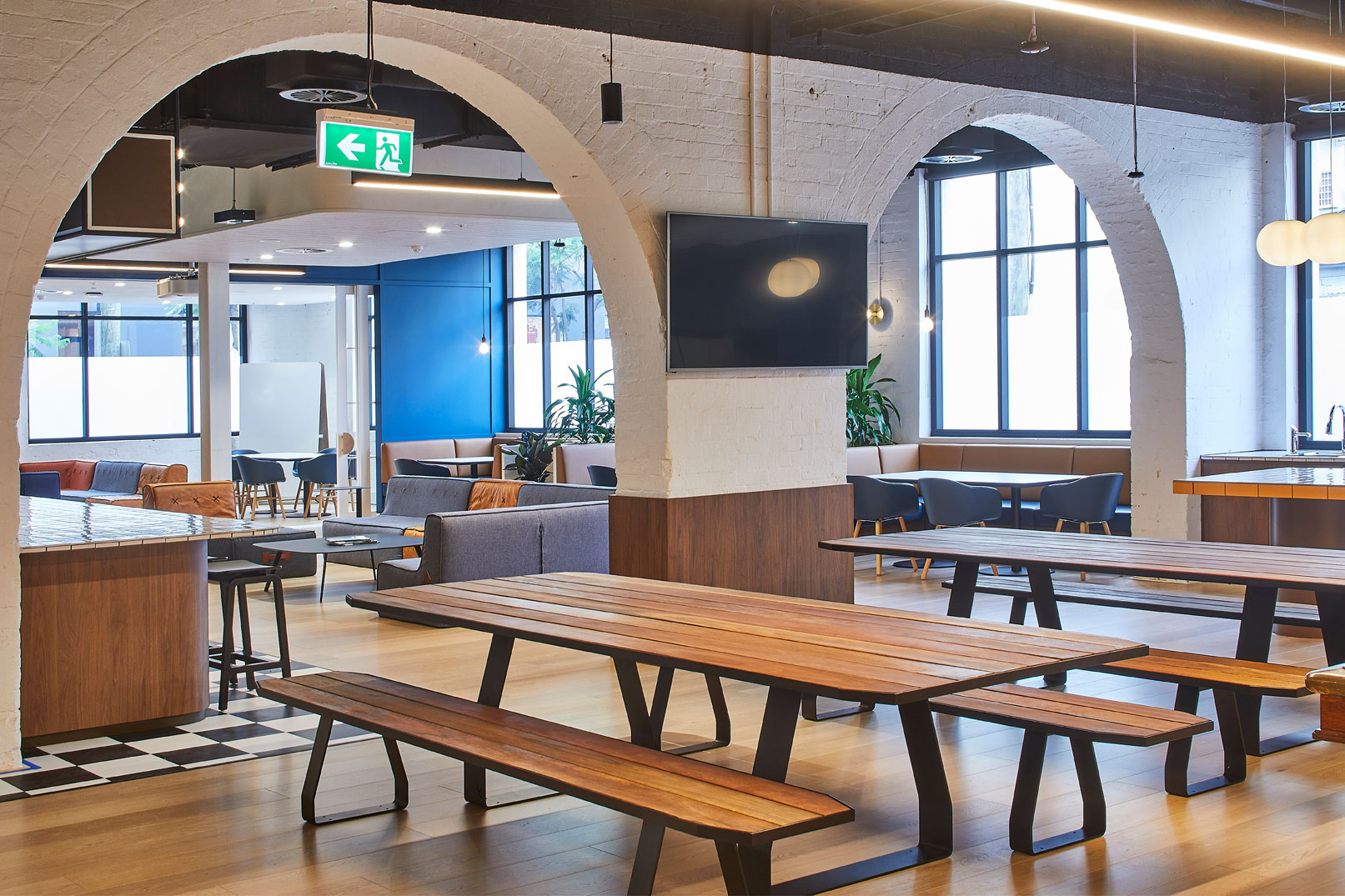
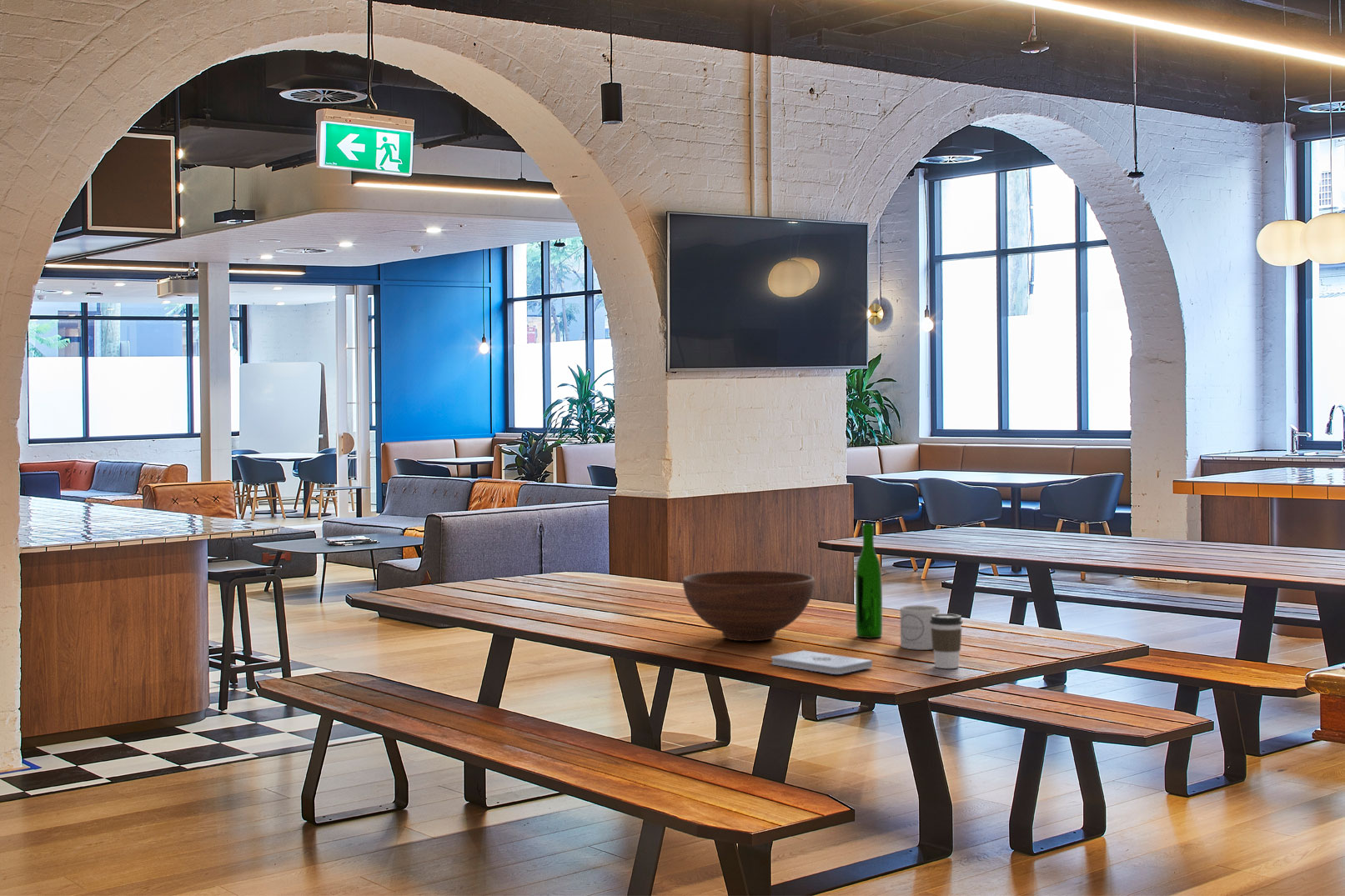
+ fruit bowl (749, 608)
+ notepad (820, 662)
+ wine bottle (868, 580)
+ coffee cup (946, 641)
+ mug (928, 628)
